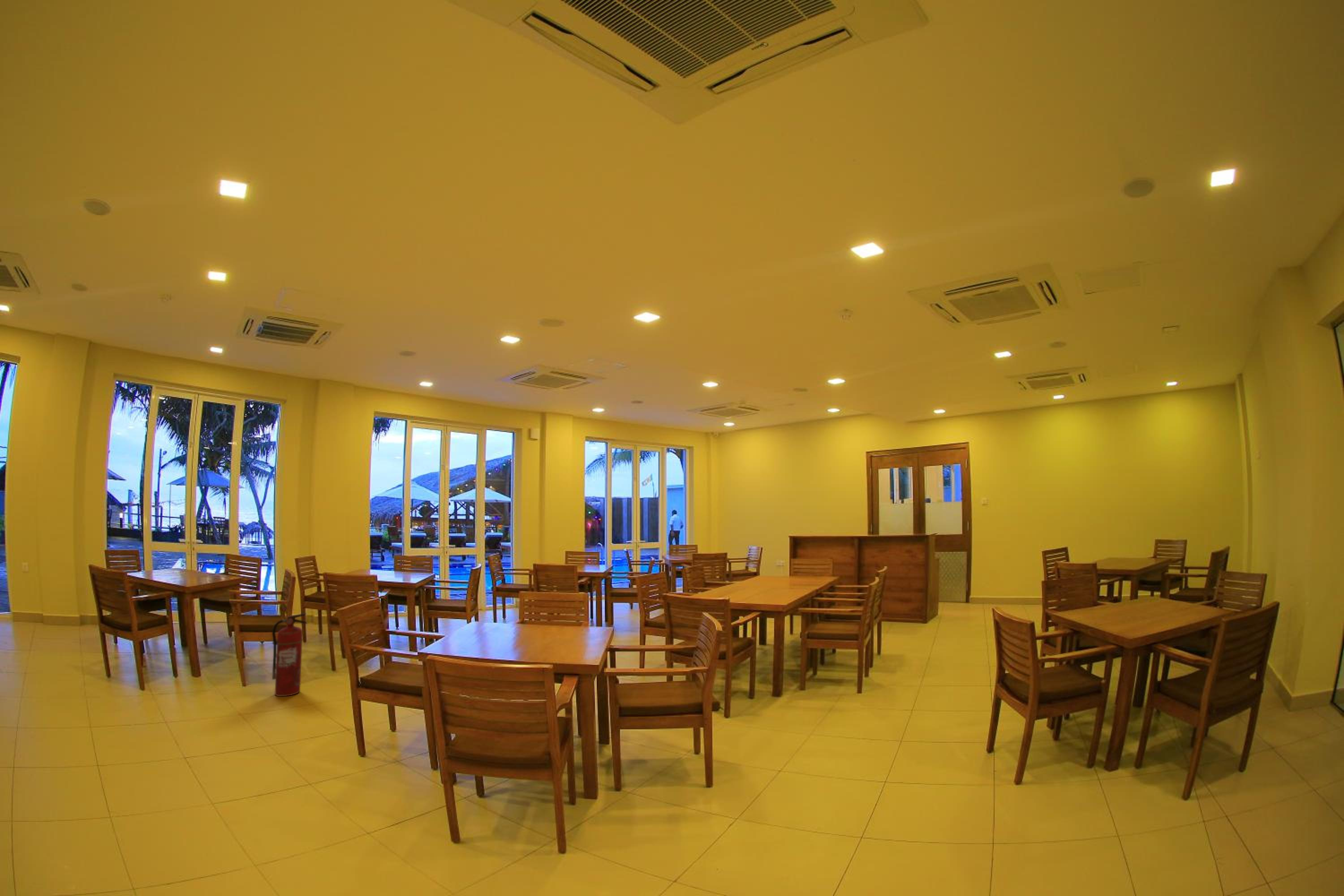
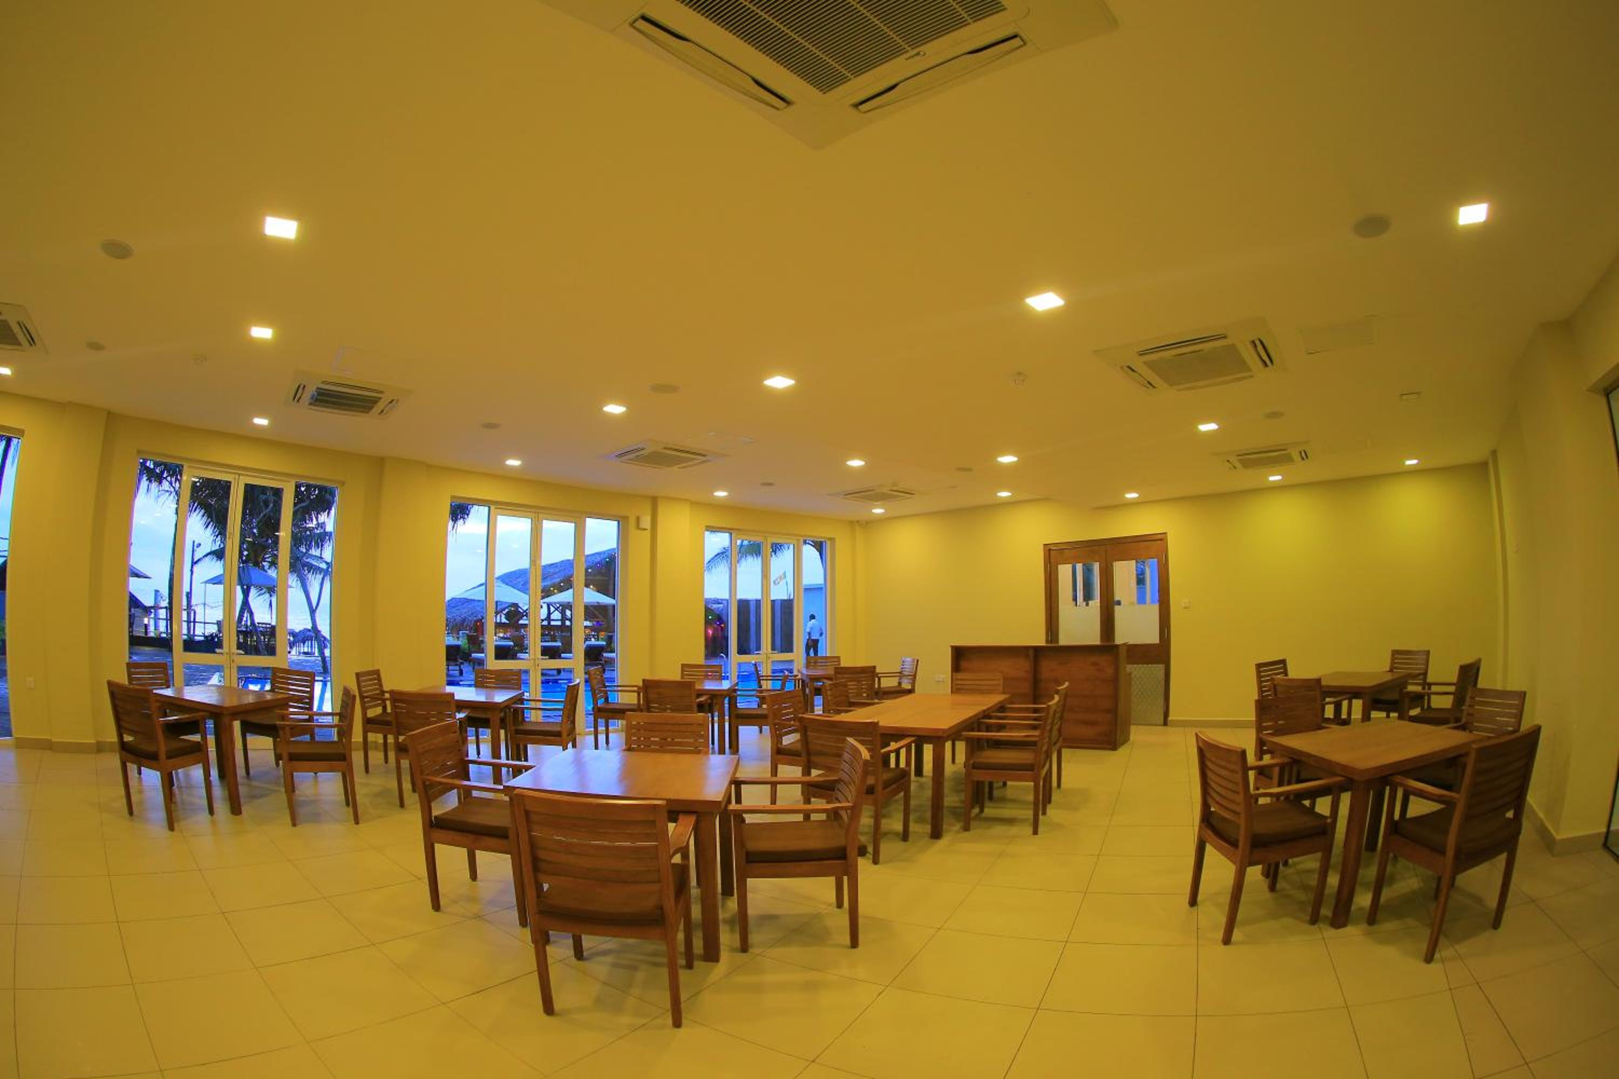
- fire extinguisher (289, 653)
